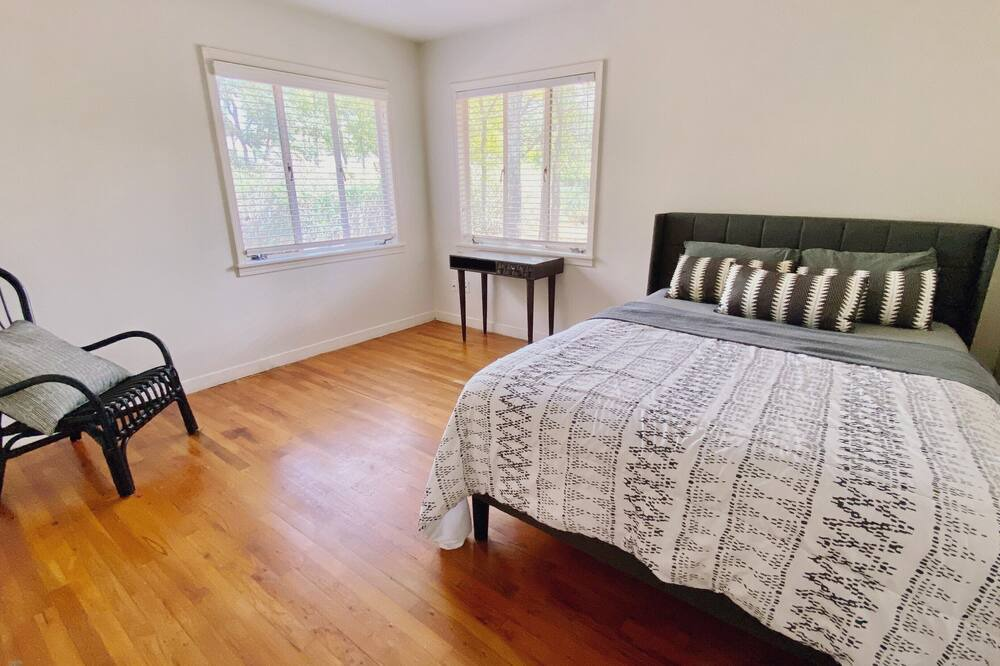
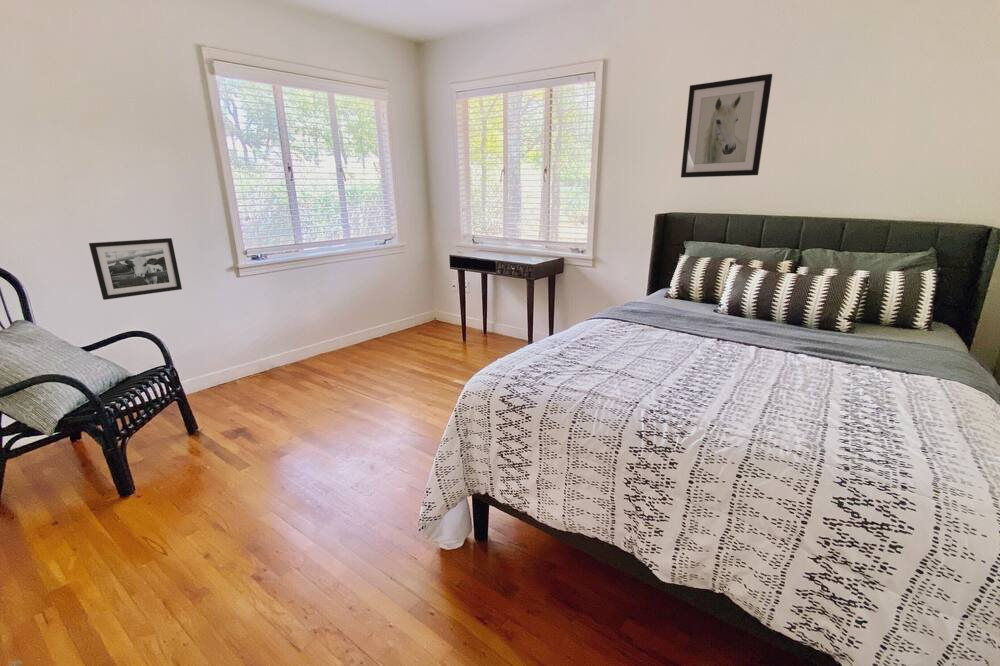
+ picture frame (138, 267)
+ wall art (723, 129)
